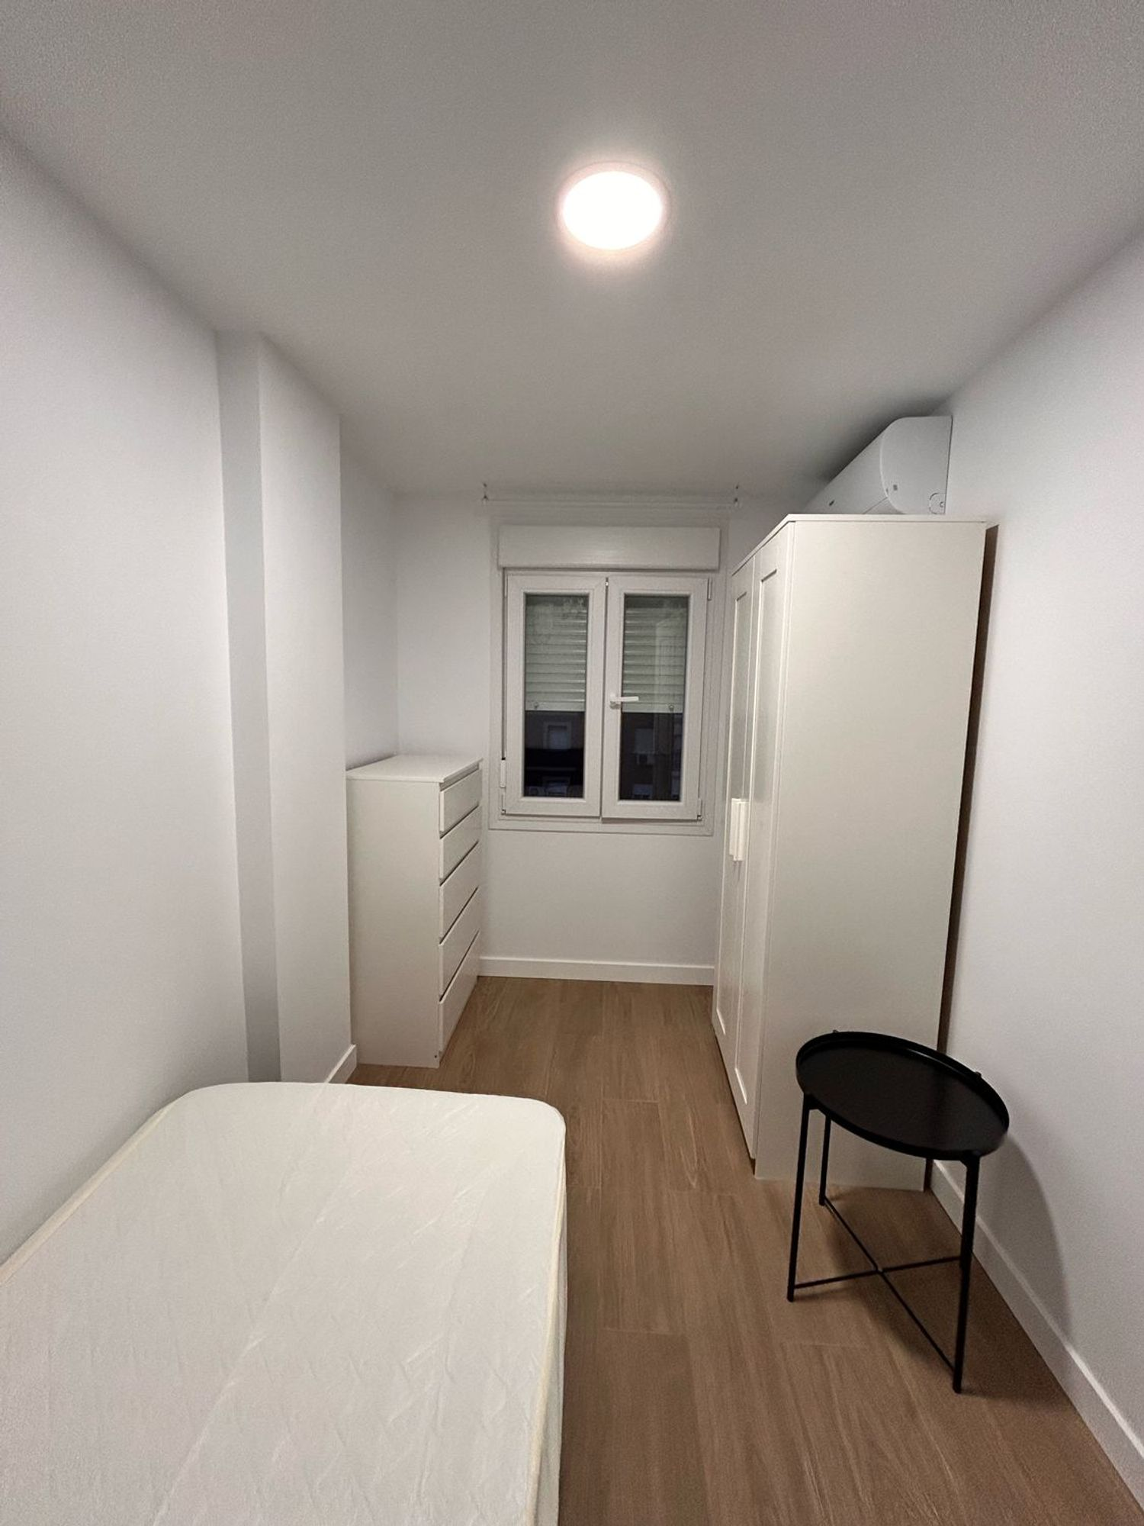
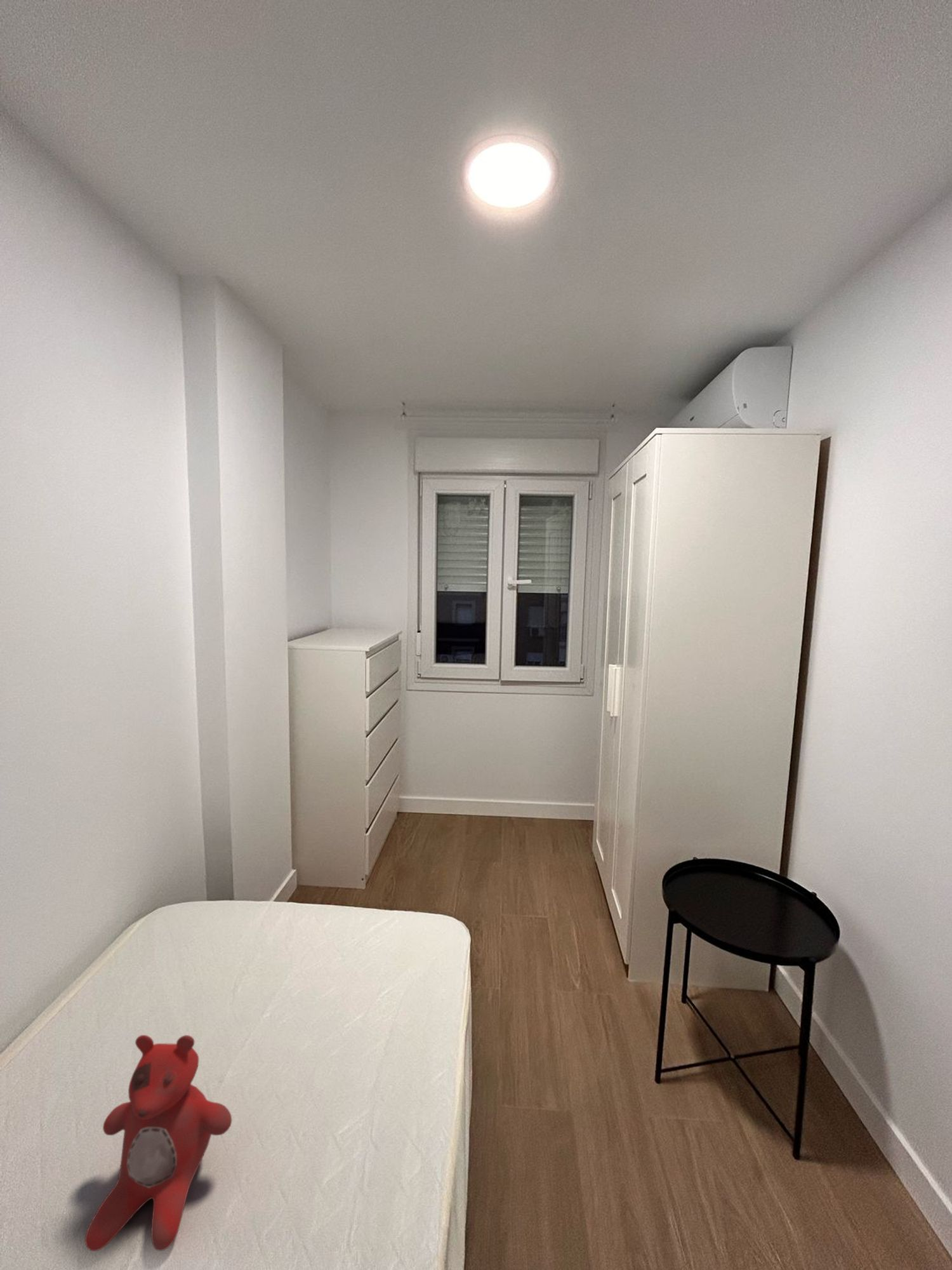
+ stuffed bear (154, 1127)
